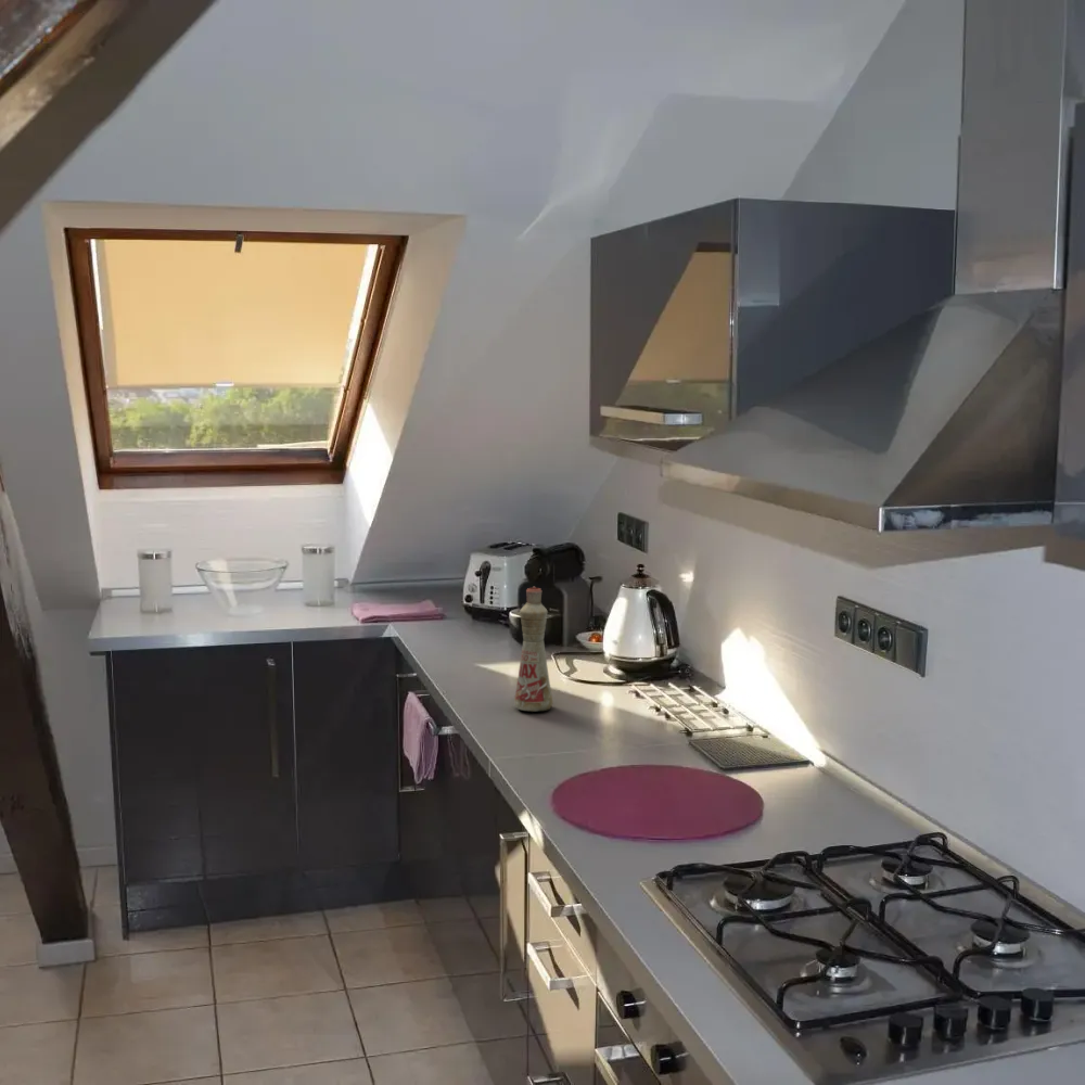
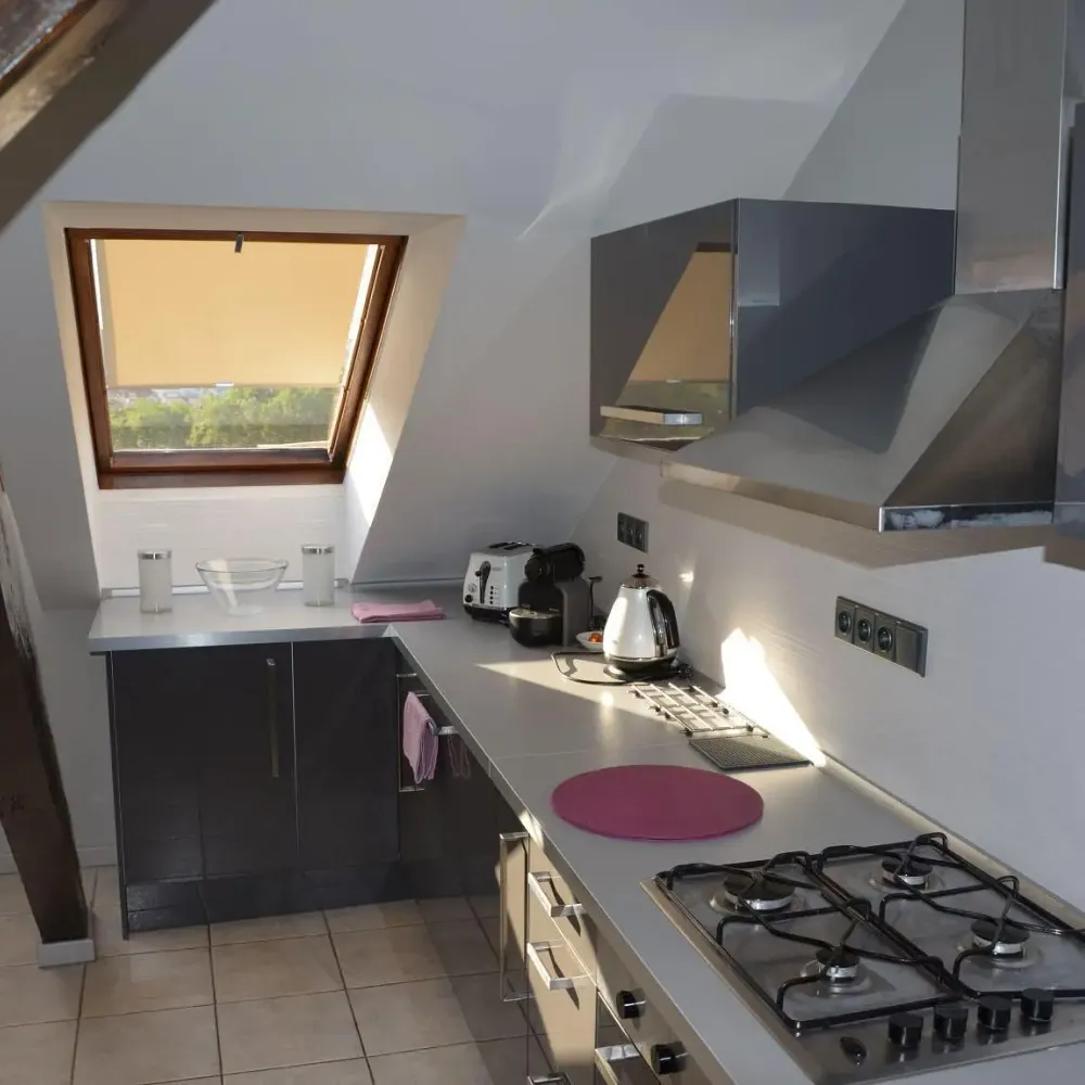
- bottle (534, 648)
